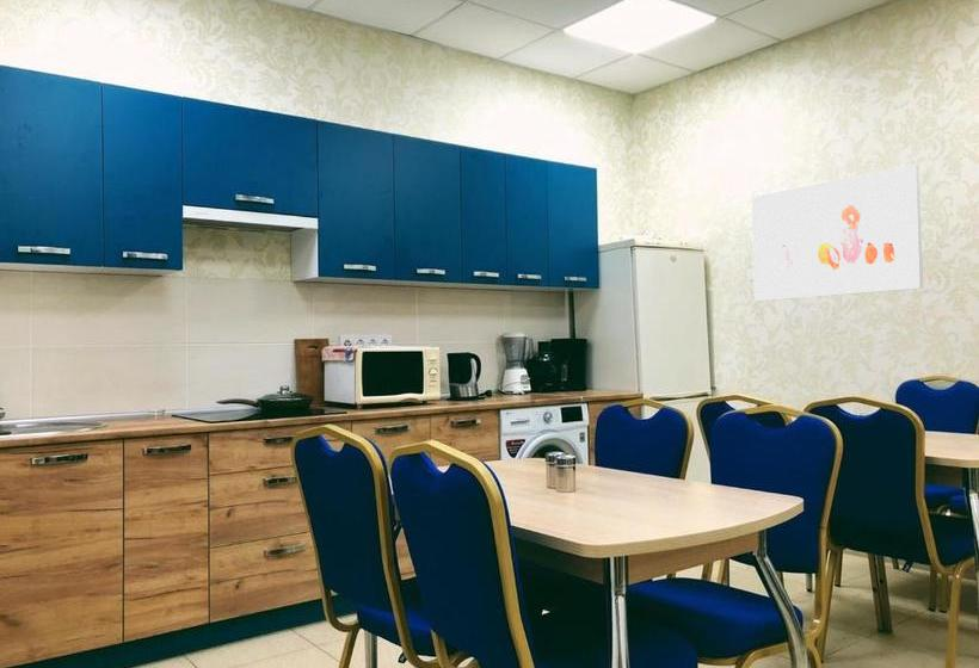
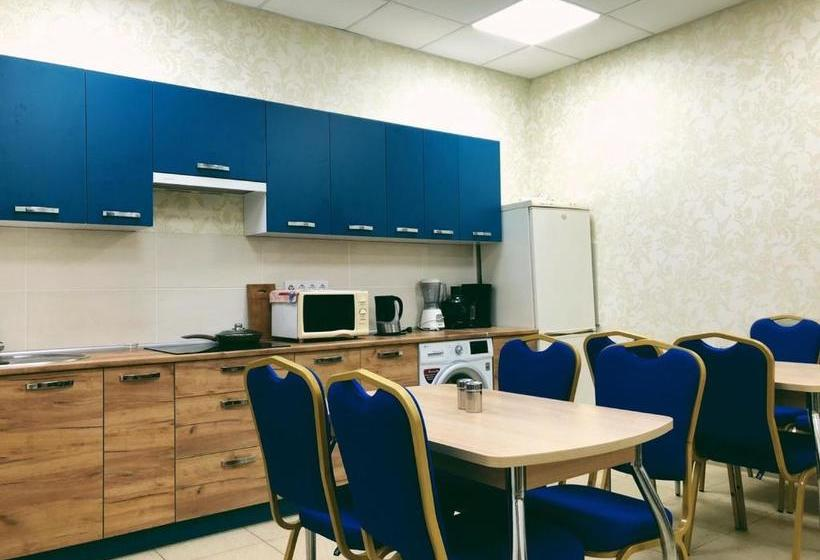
- wall art (830, 237)
